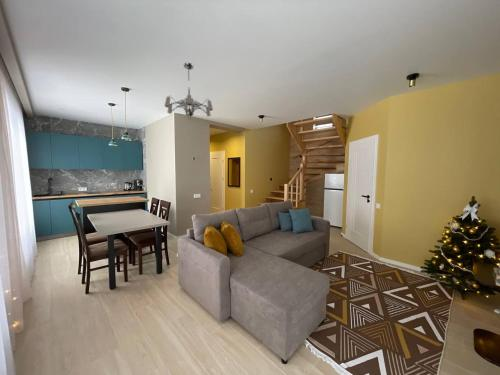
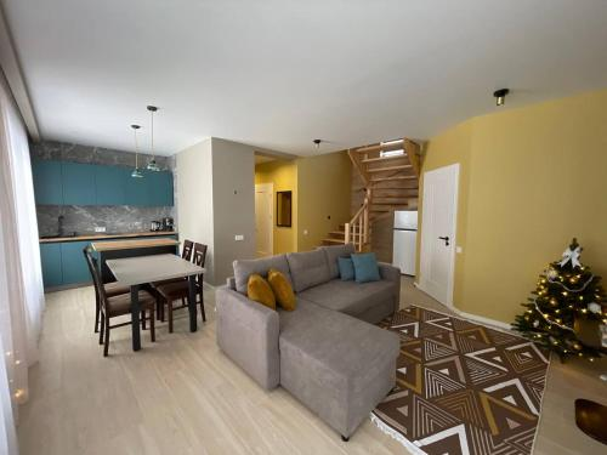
- chandelier (189, 92)
